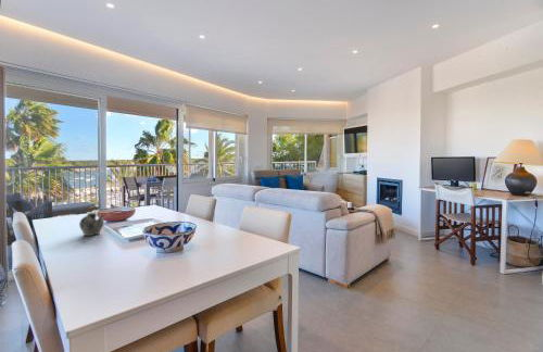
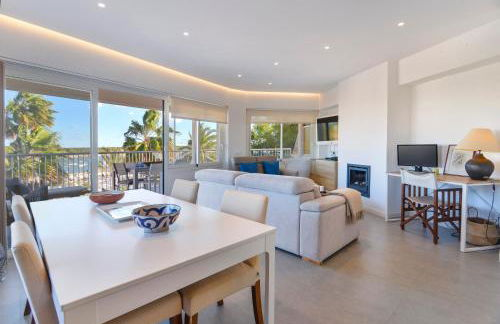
- teapot (94, 224)
